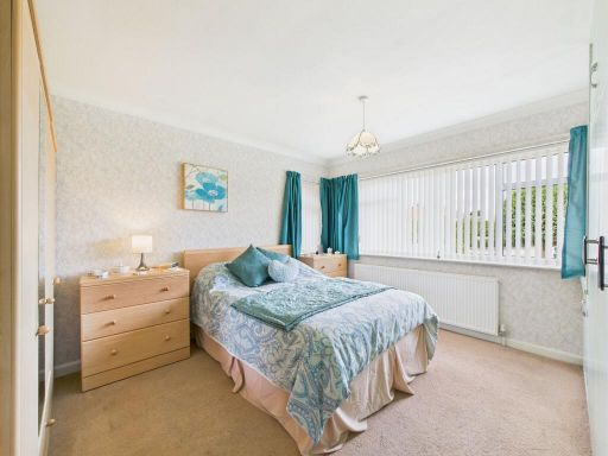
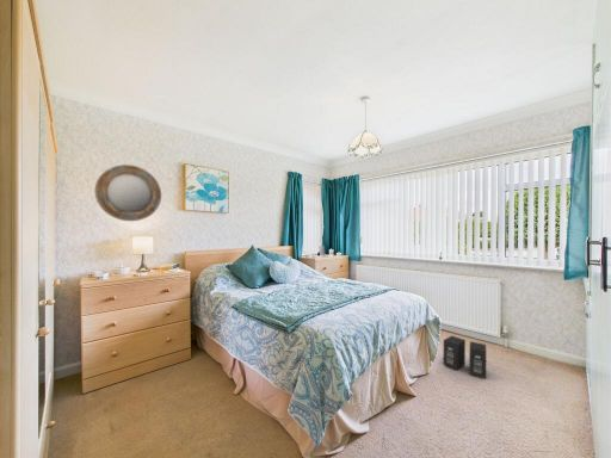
+ speaker (469, 355)
+ home mirror (130, 193)
